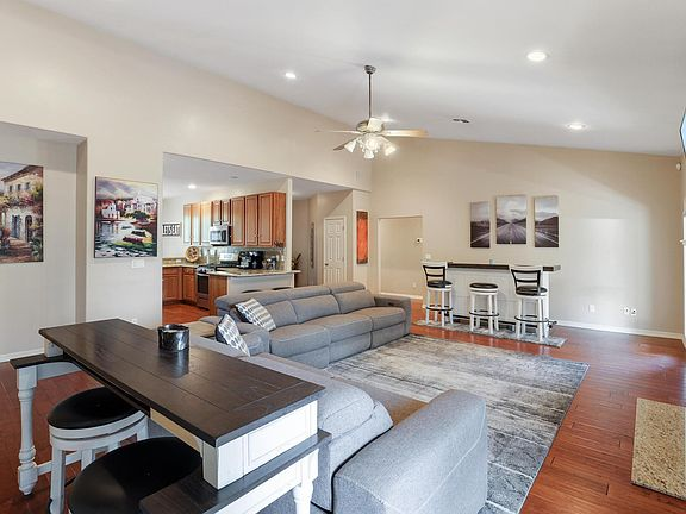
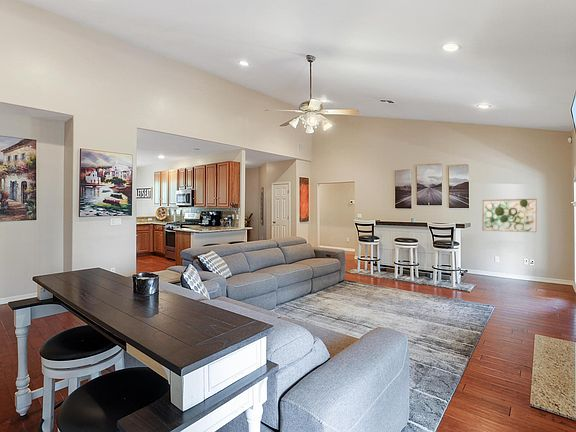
+ wall art (508, 215)
